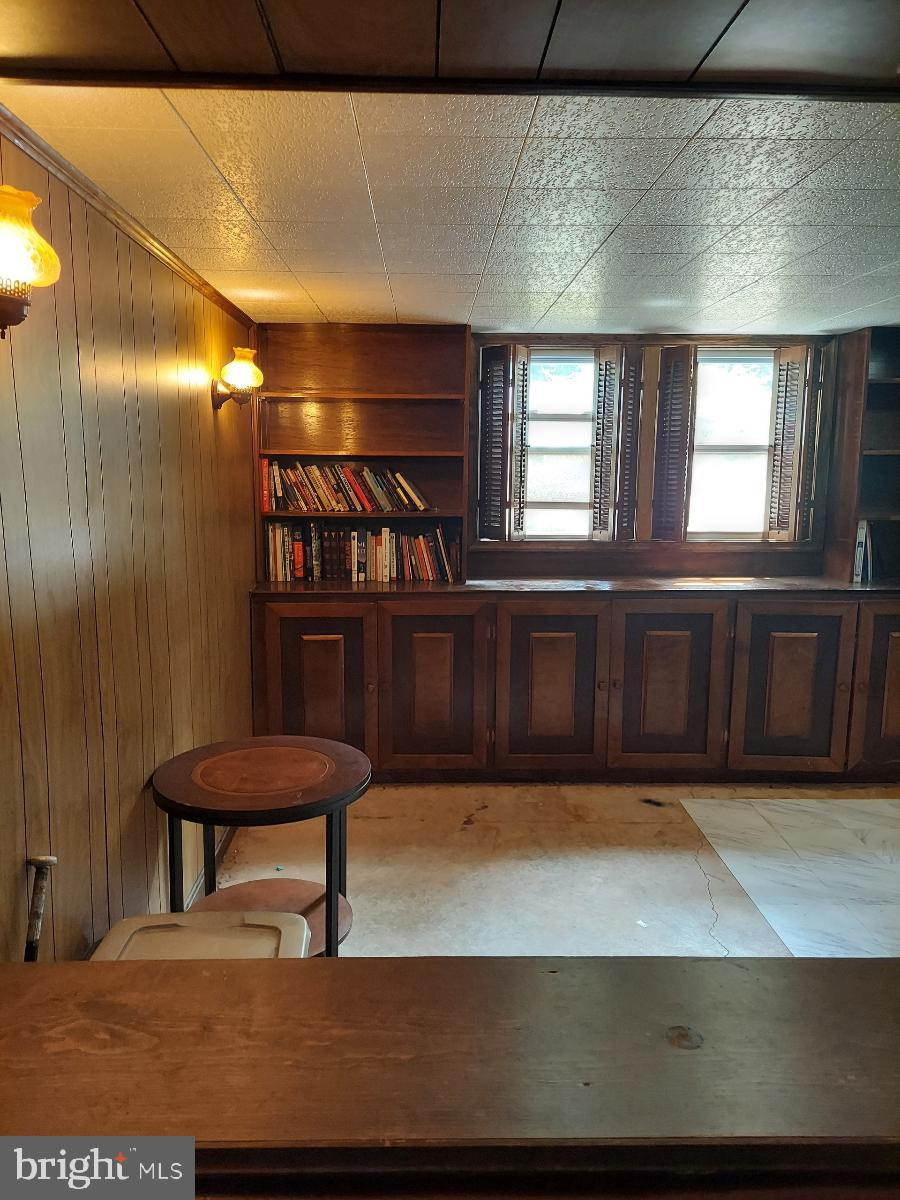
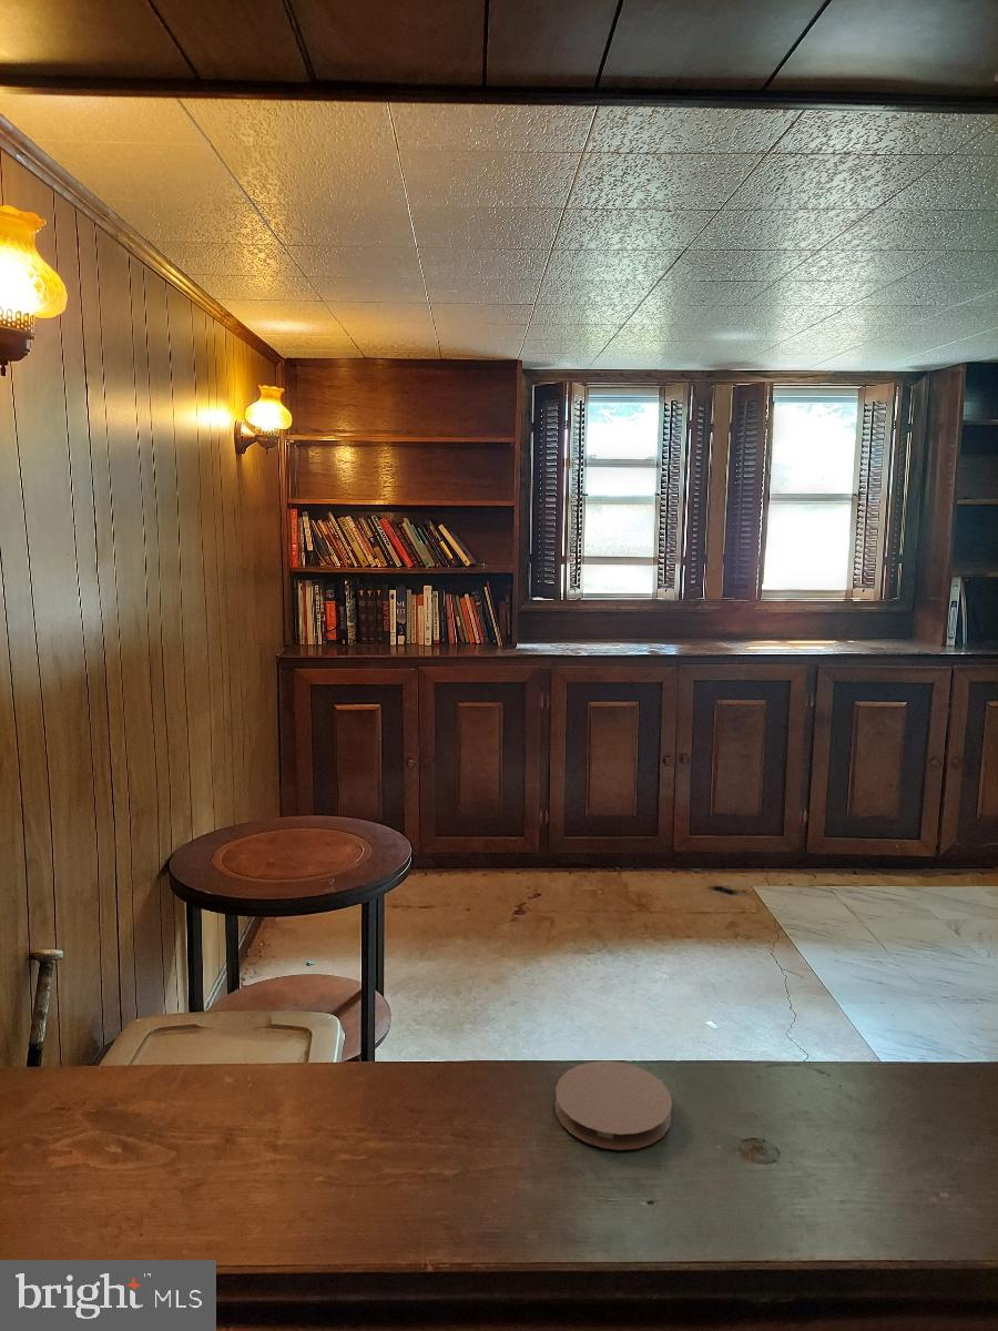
+ coaster (612, 1101)
